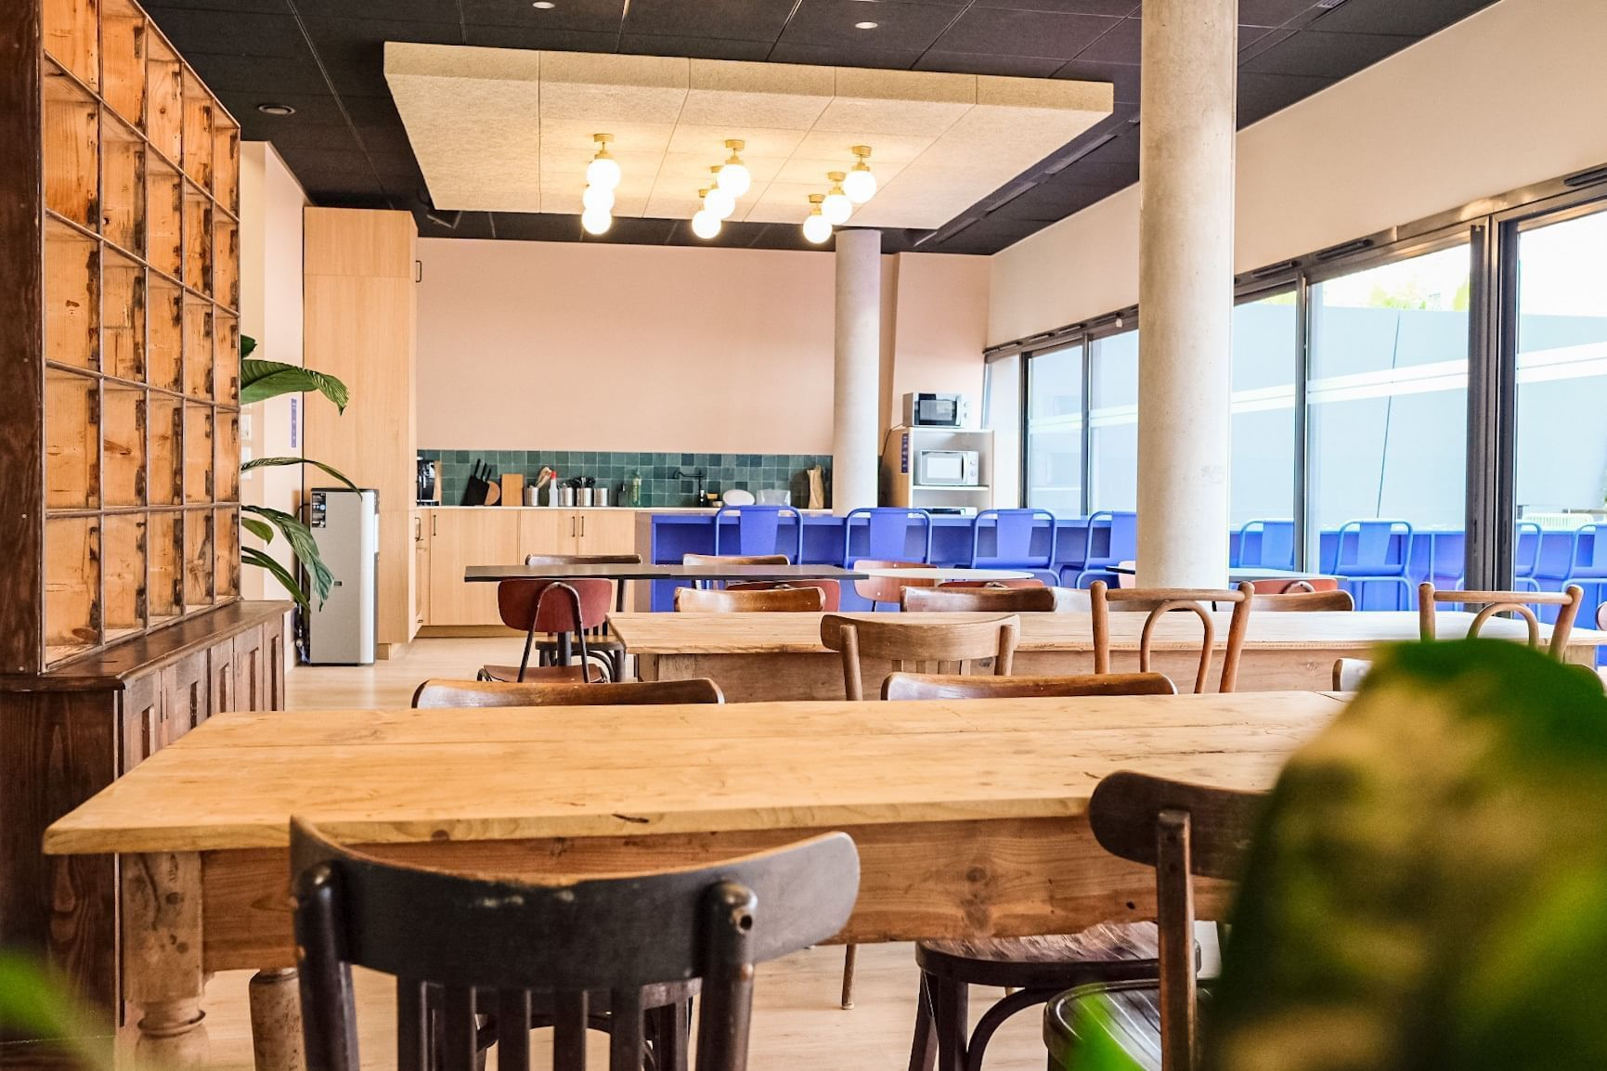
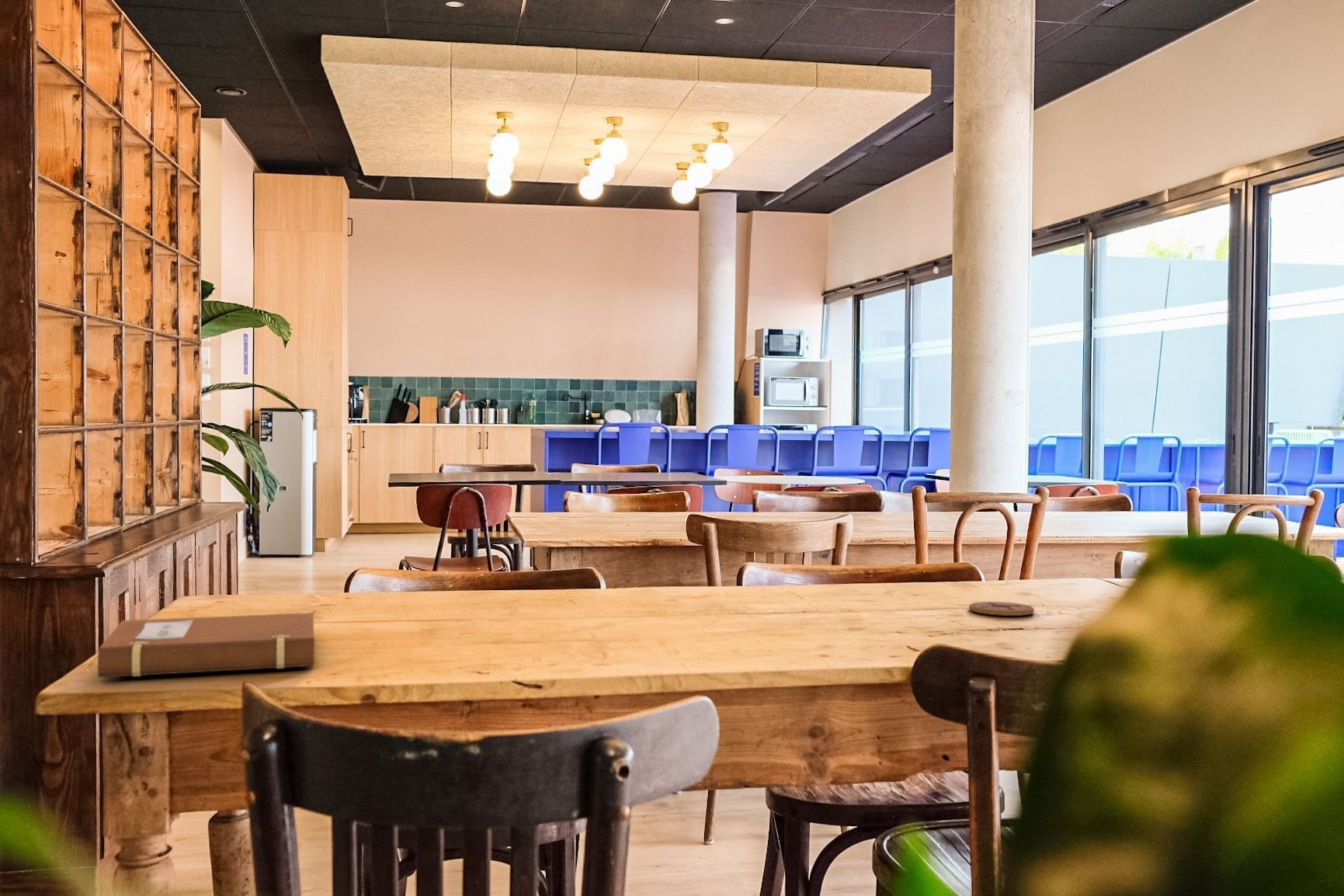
+ coaster (1001, 608)
+ notebook (209, 644)
